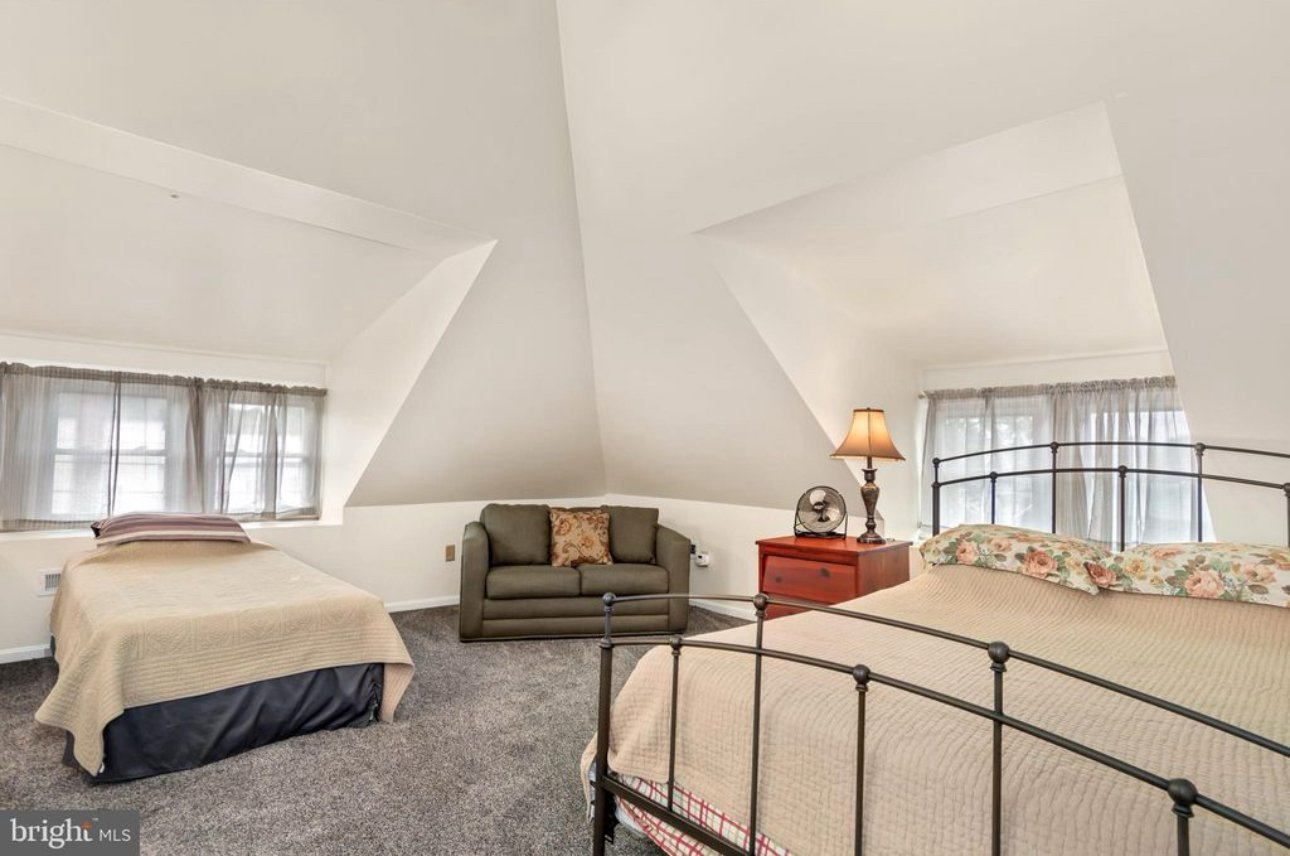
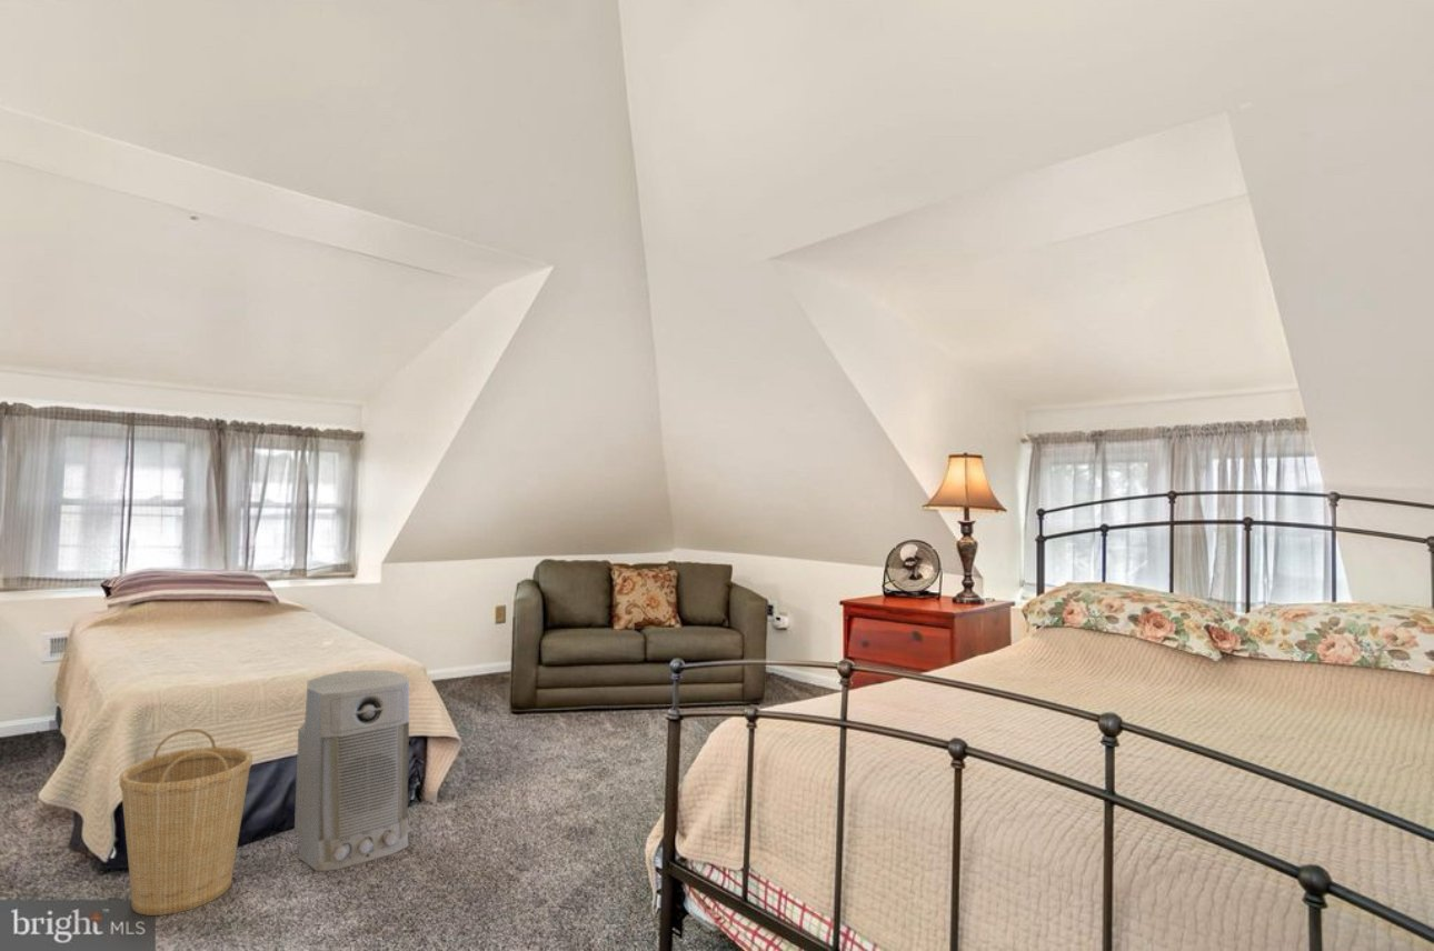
+ basket (186, 815)
+ air purifier (353, 760)
